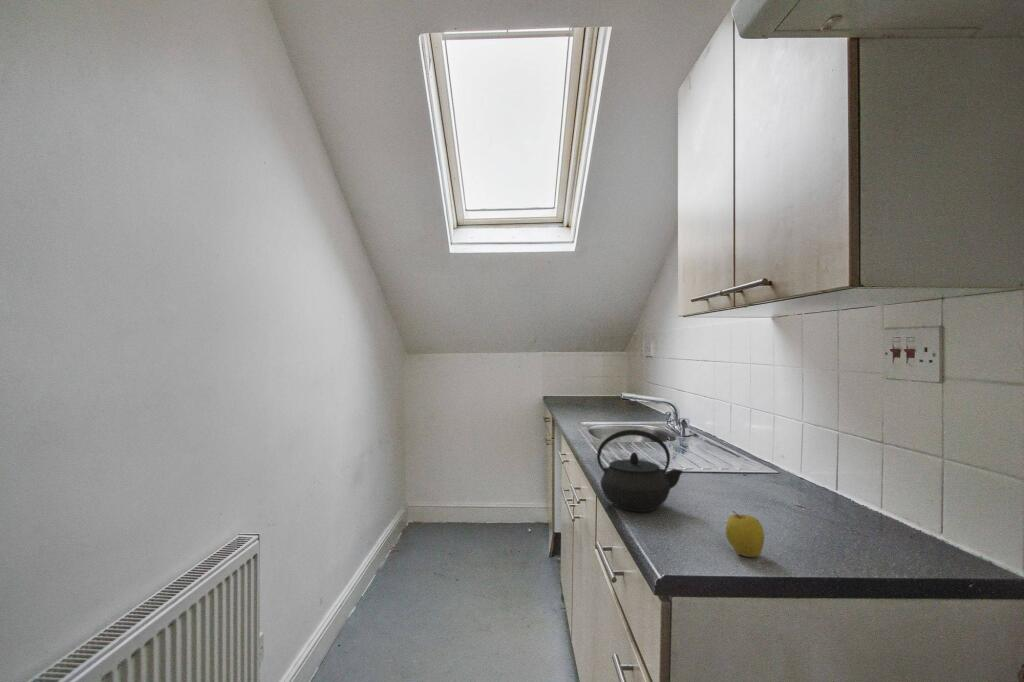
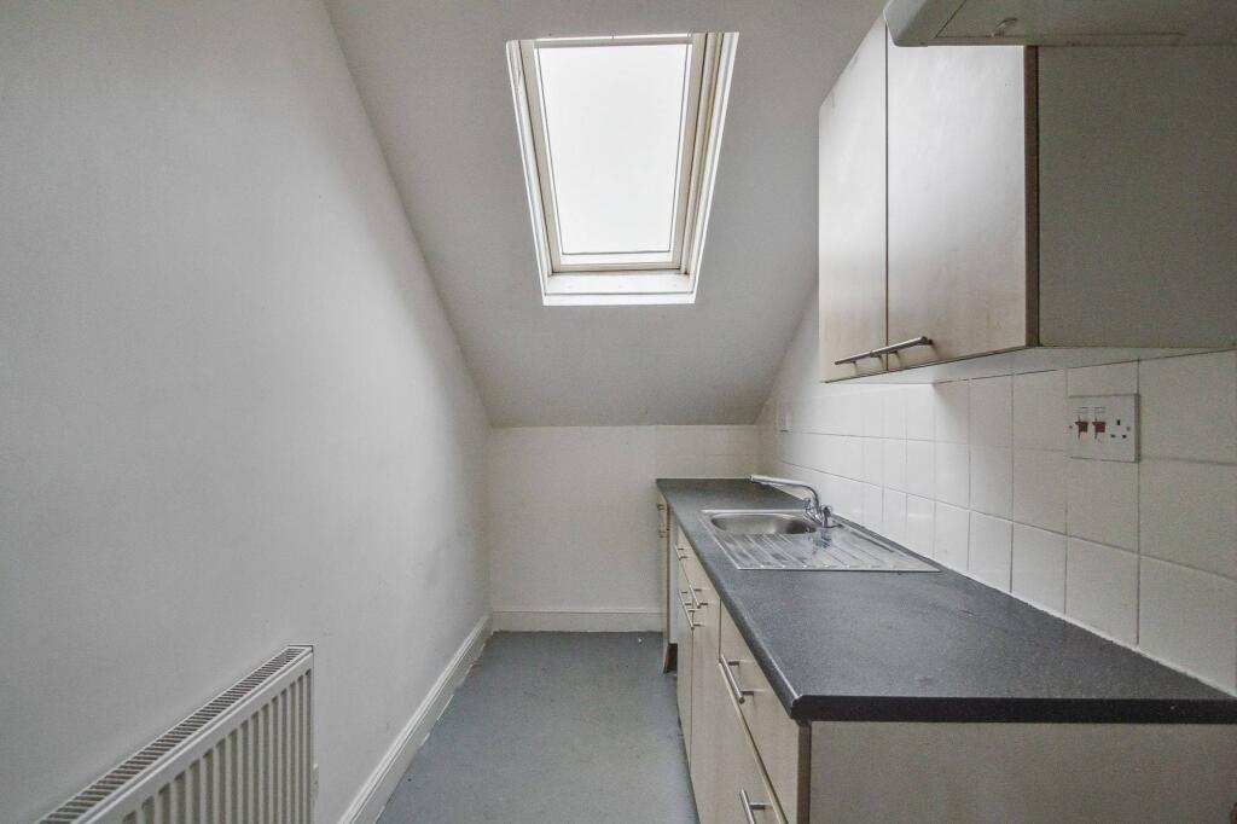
- kettle (639, 467)
- apple (744, 533)
